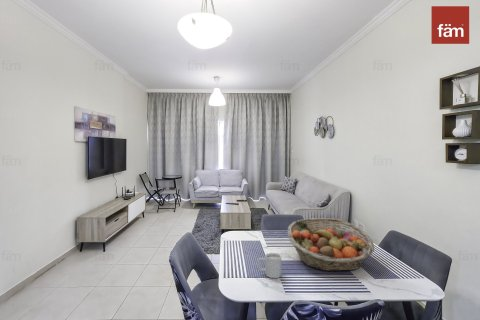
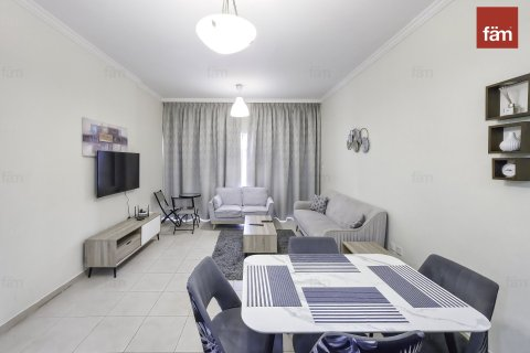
- fruit basket (328, 242)
- mug (269, 265)
